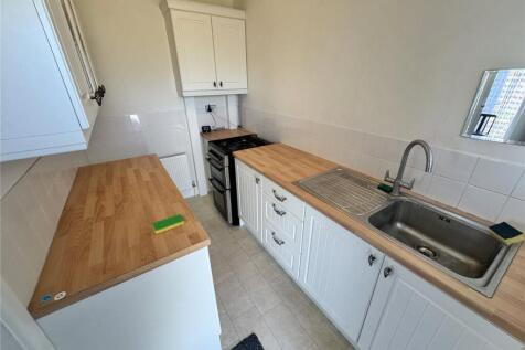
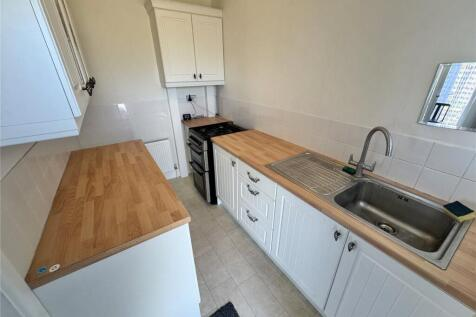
- dish sponge (169, 223)
